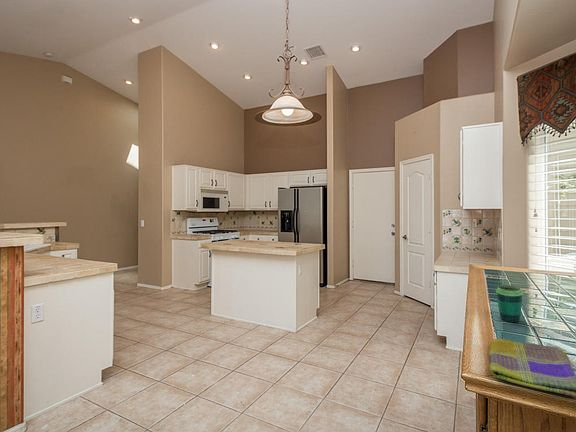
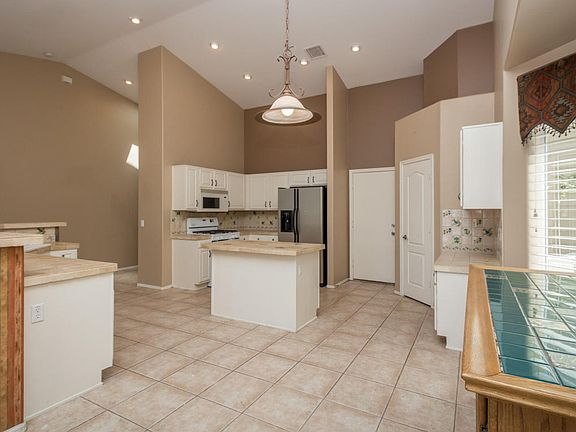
- dish towel (529, 362)
- cup (509, 303)
